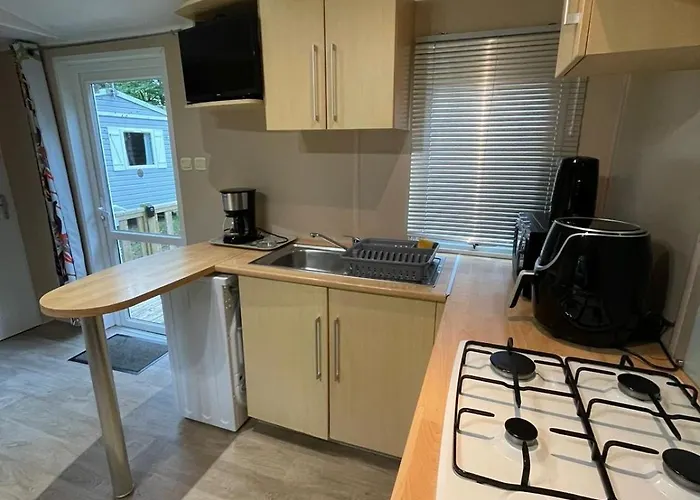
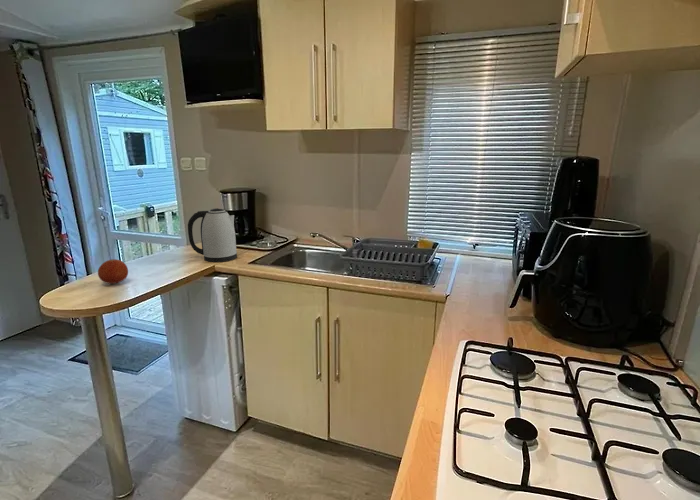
+ kettle (212, 233)
+ fruit (113, 271)
